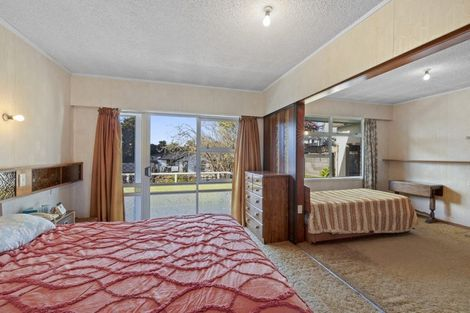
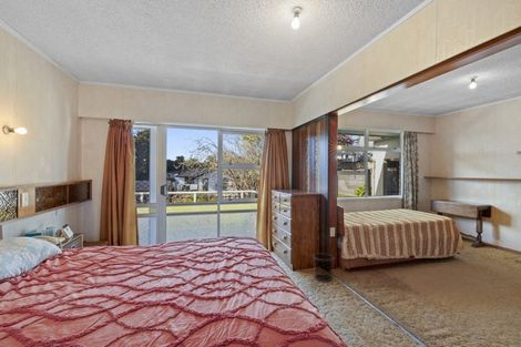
+ waste bin (323, 267)
